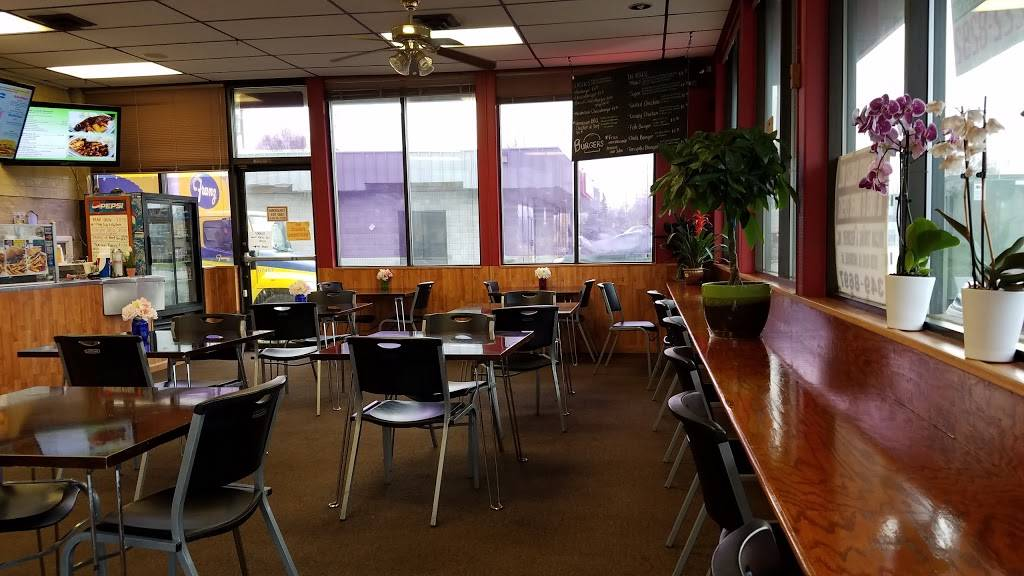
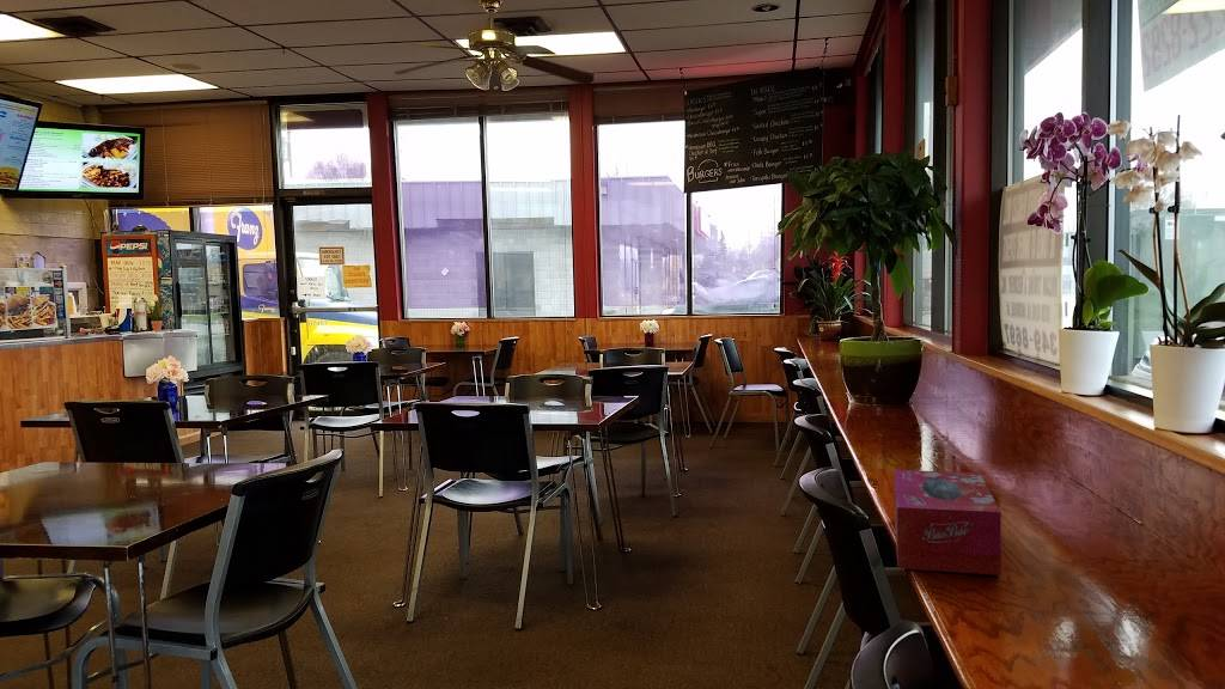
+ tissue box (941, 517)
